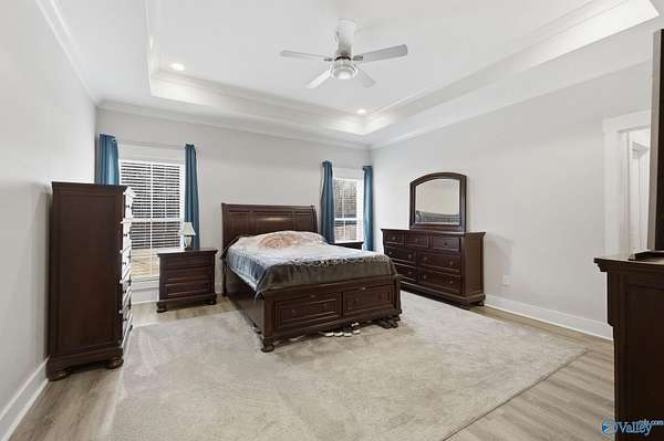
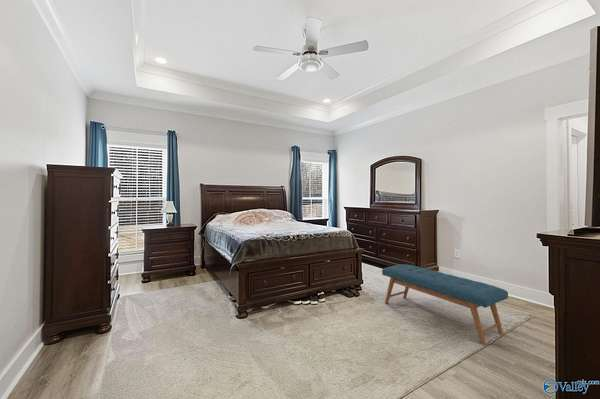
+ bench (436, 295)
